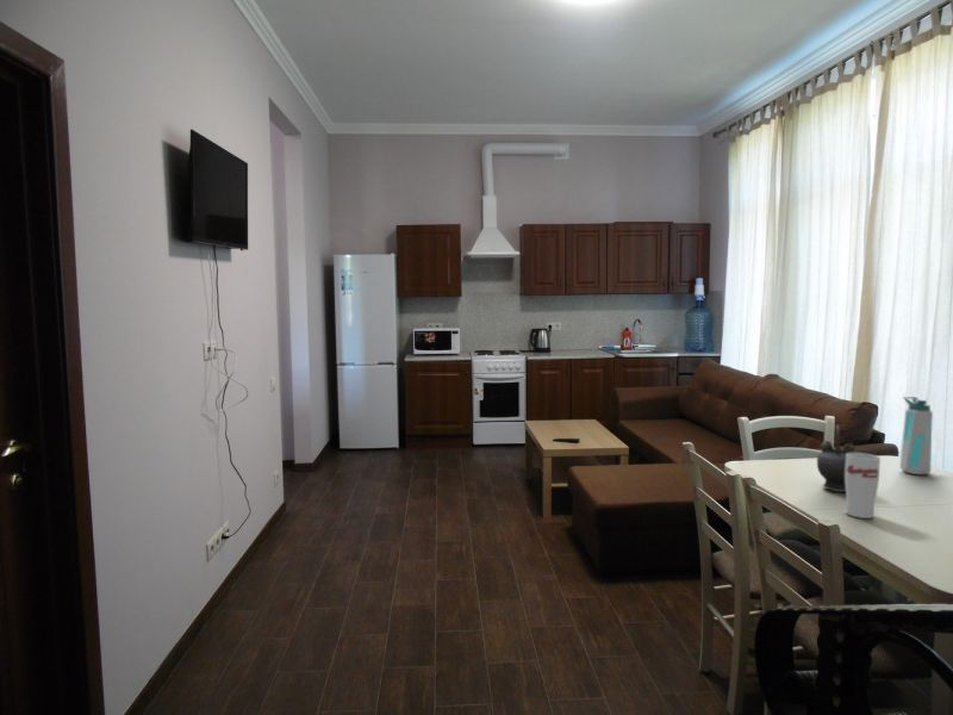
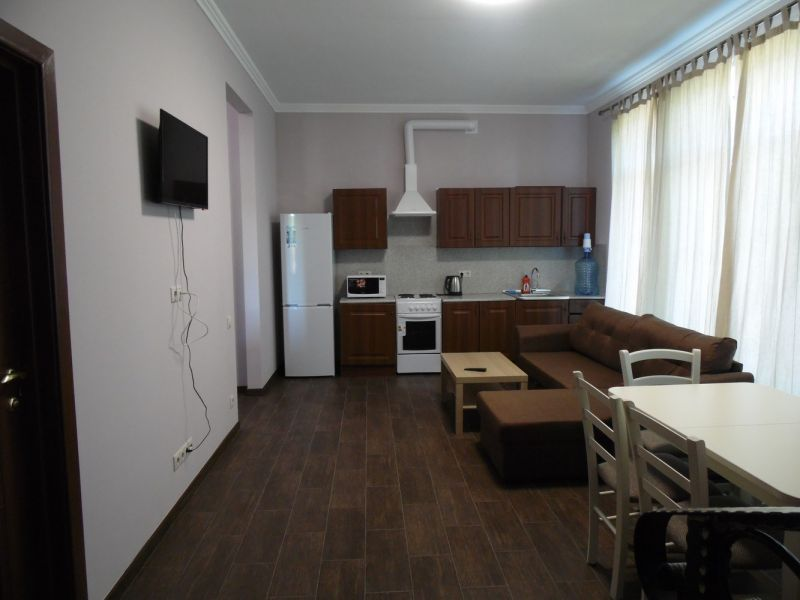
- water bottle (915, 435)
- cup (860, 485)
- teapot (839, 456)
